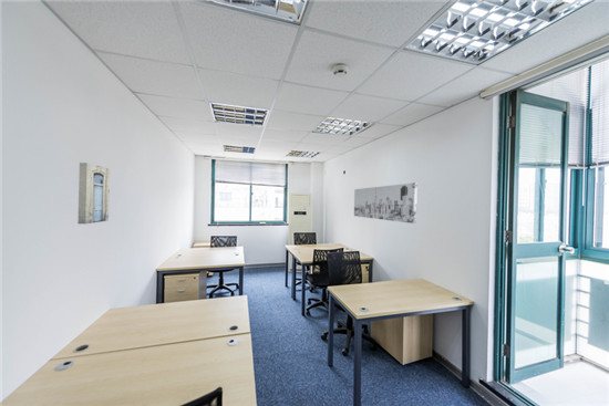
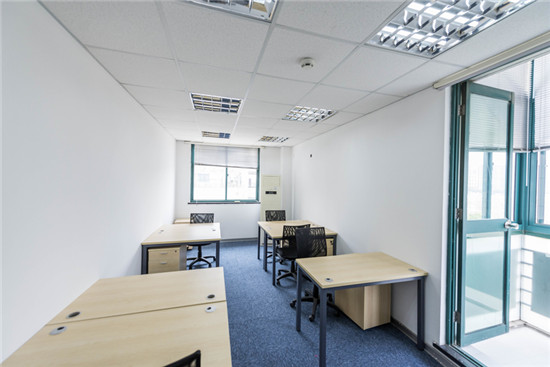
- wall art (379, 202)
- wall art (94, 194)
